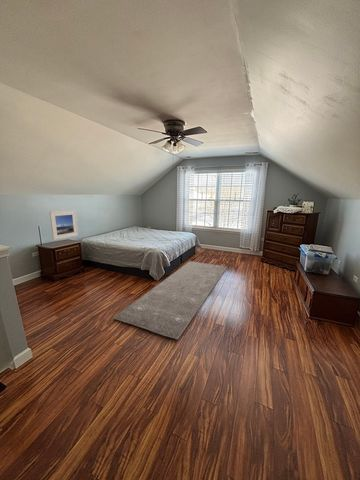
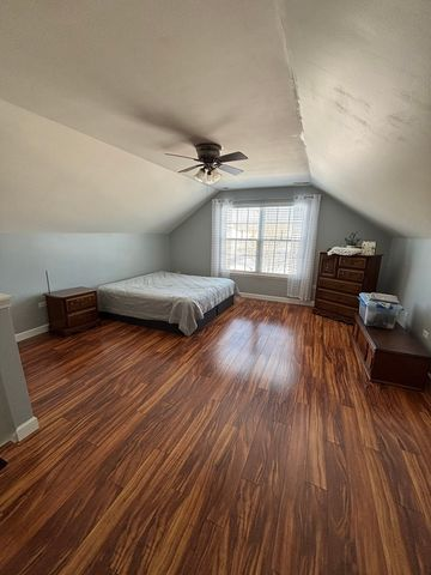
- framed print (64, 224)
- rug (186, 285)
